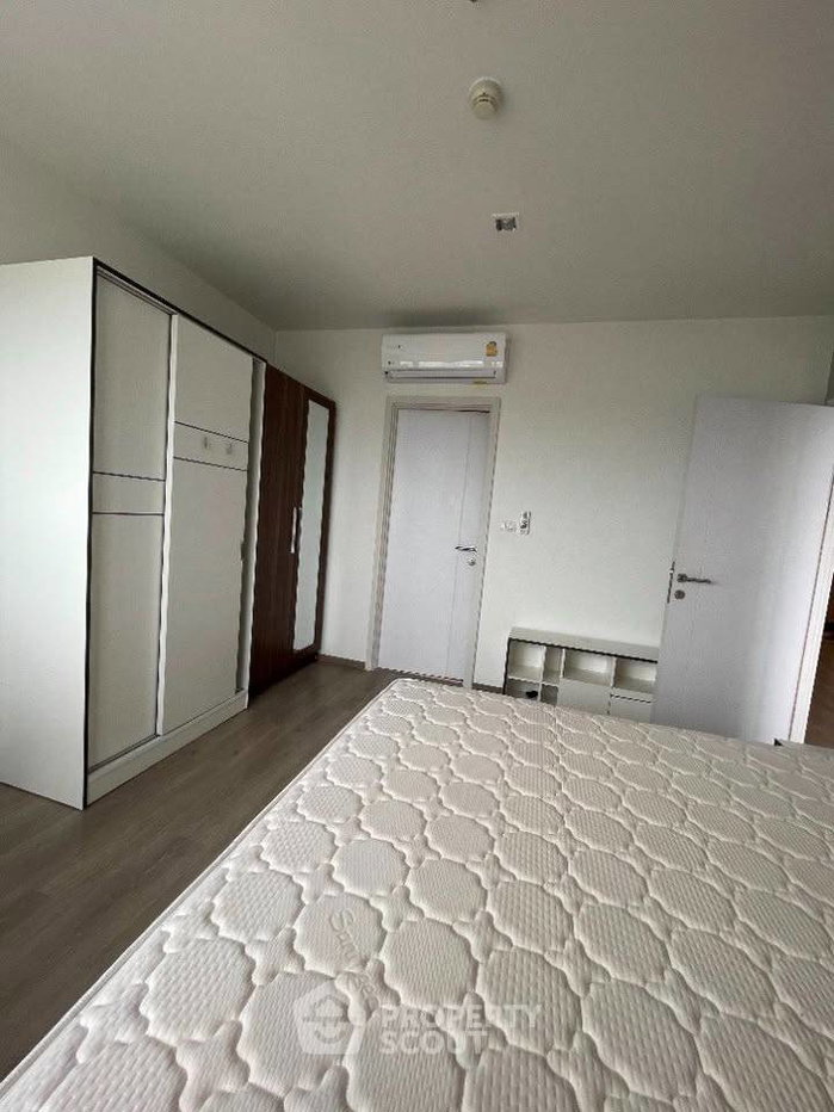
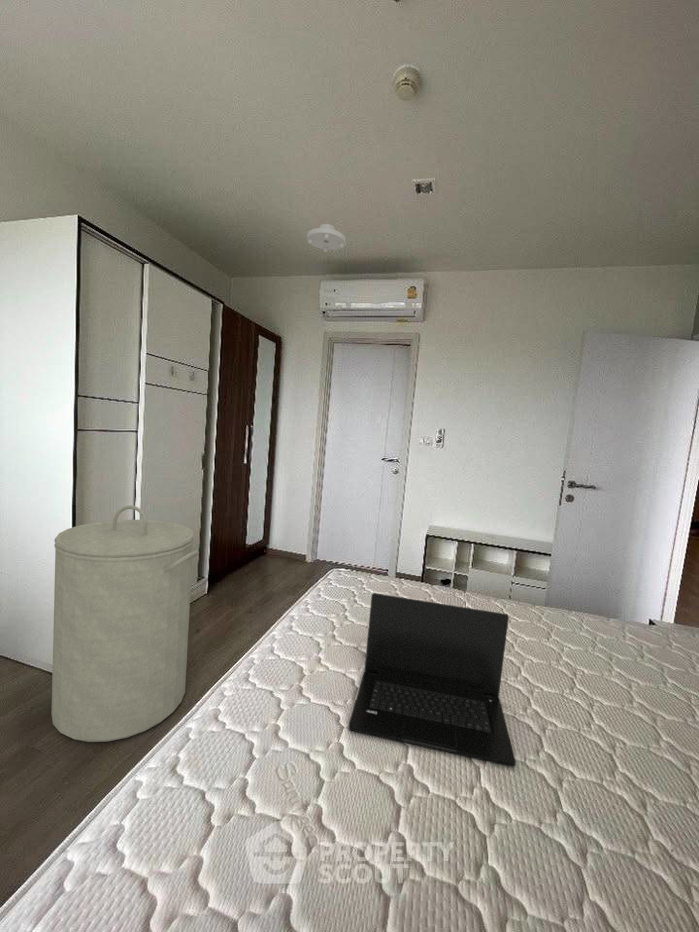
+ laundry hamper (126, 604)
+ laptop (434, 668)
+ ceiling light (326, 236)
